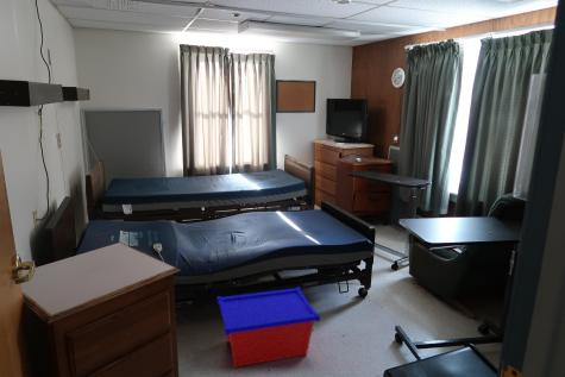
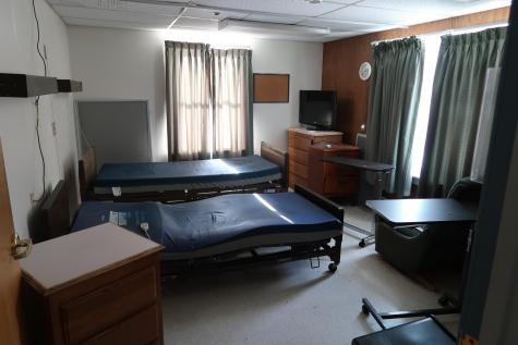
- storage bin (265, 326)
